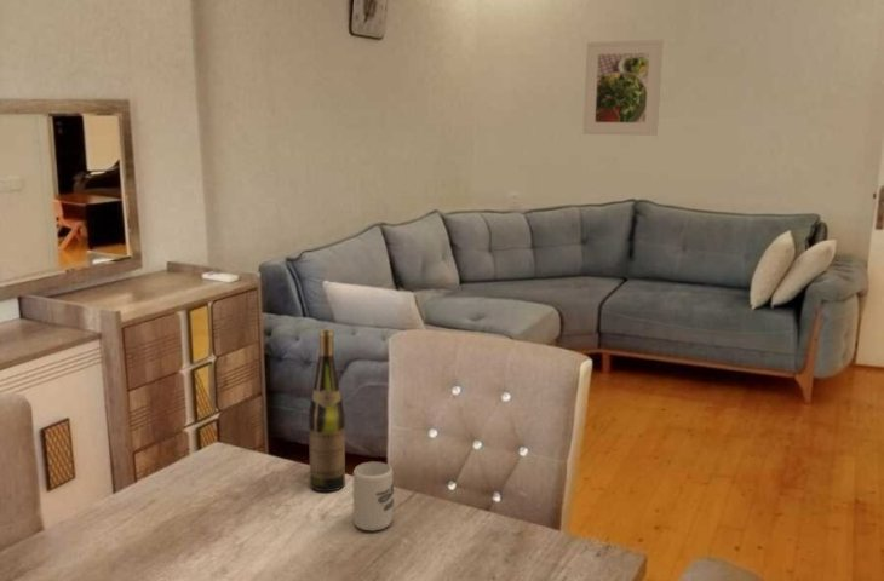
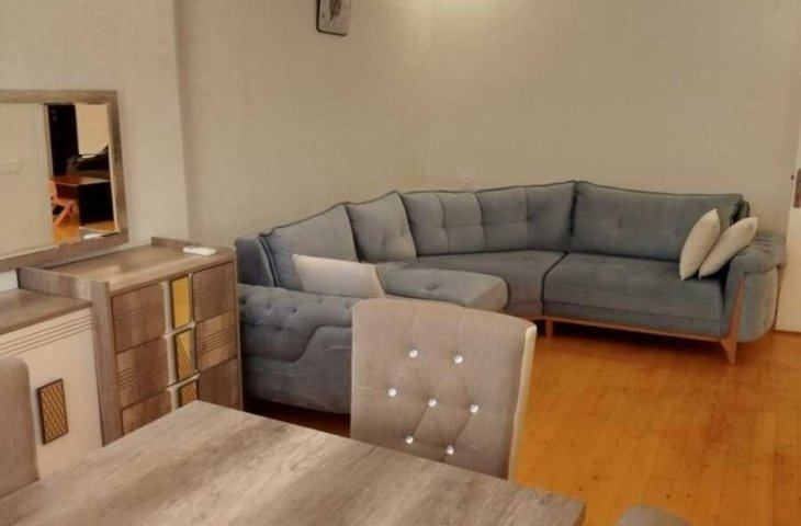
- wine bottle (326, 409)
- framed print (621, 88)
- cup (373, 495)
